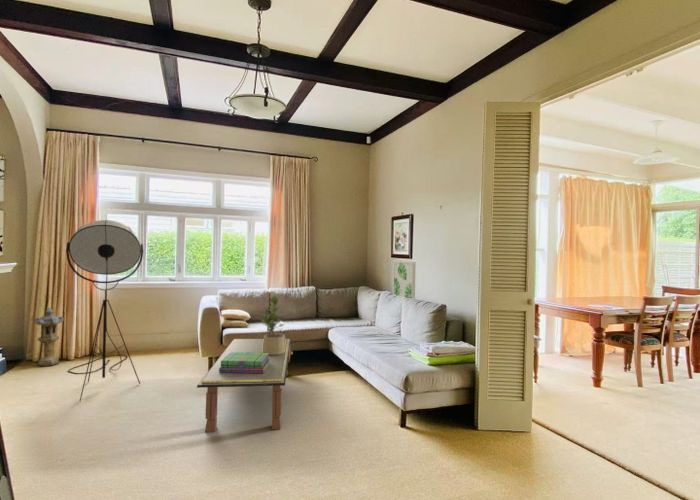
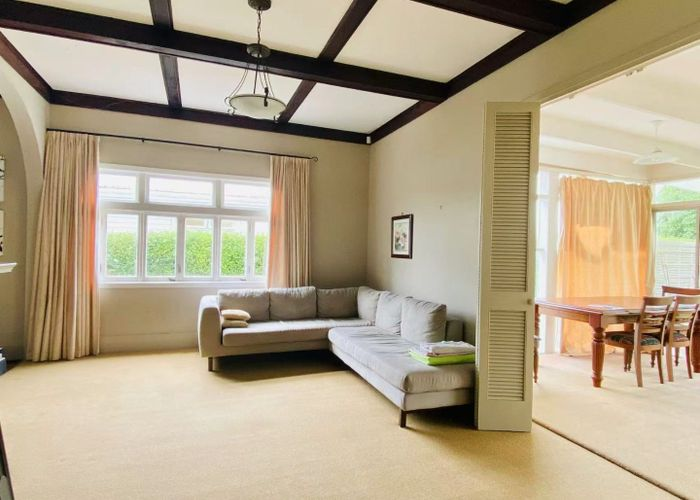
- potted plant (272, 324)
- wall art (403, 282)
- coffee table (254, 377)
- floor lamp (105, 298)
- stack of books (245, 362)
- lantern (48, 335)
